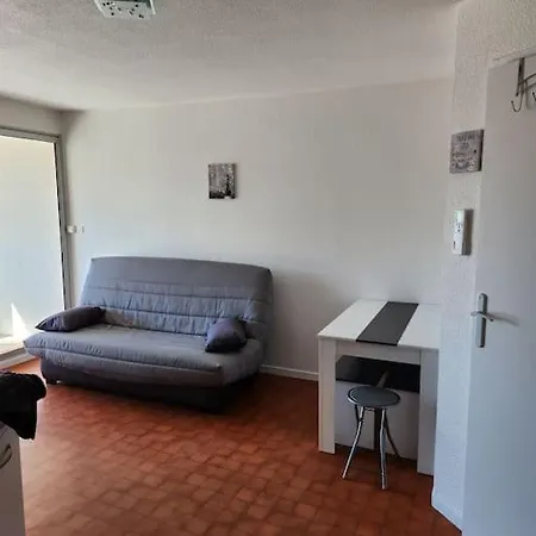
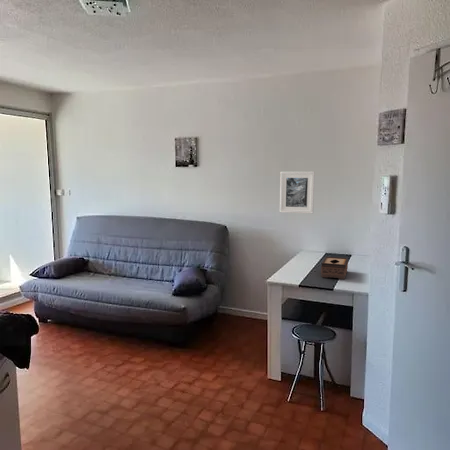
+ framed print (296, 192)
+ tissue box (334, 267)
